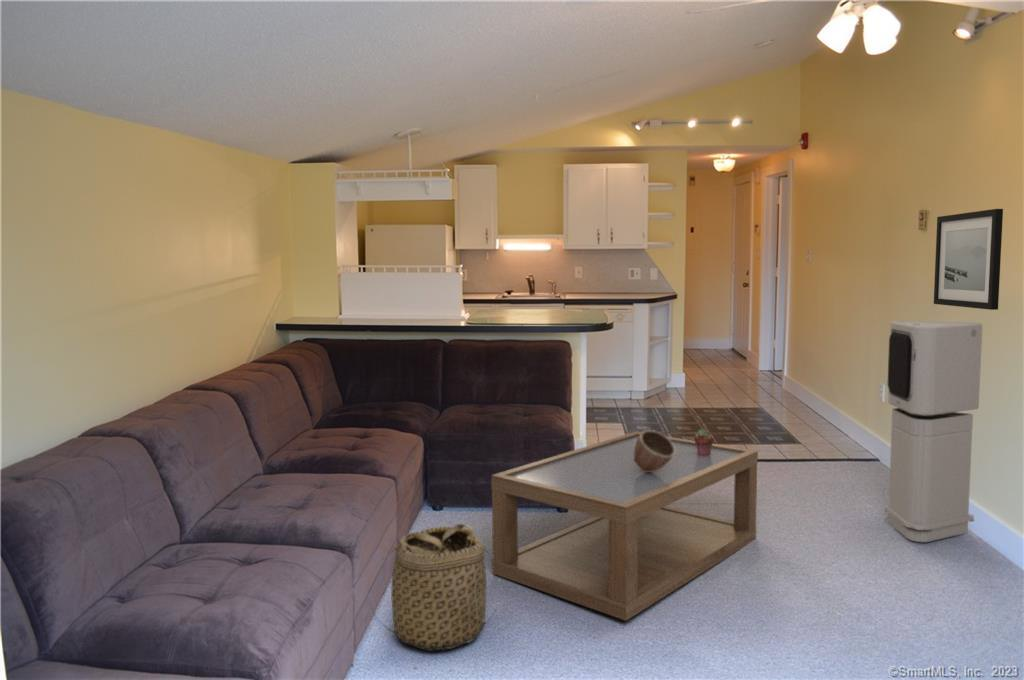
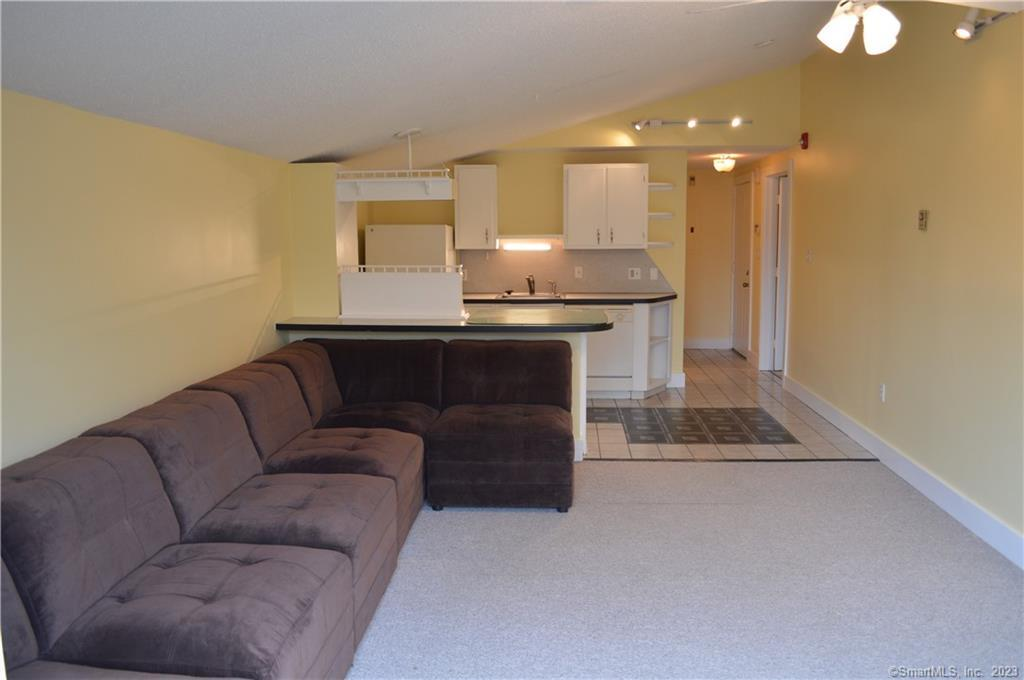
- potted succulent (703, 438)
- coffee table (631, 509)
- wall art (965, 260)
- air purifier (936, 428)
- basket (434, 579)
- decorative bowl (653, 449)
